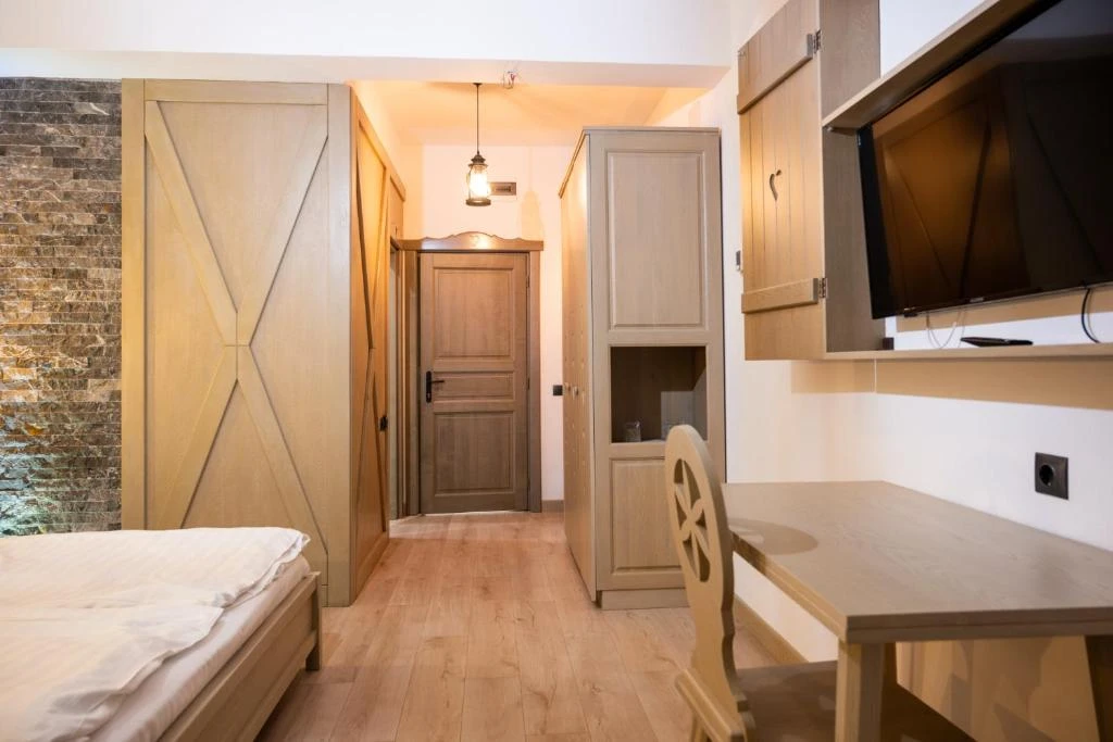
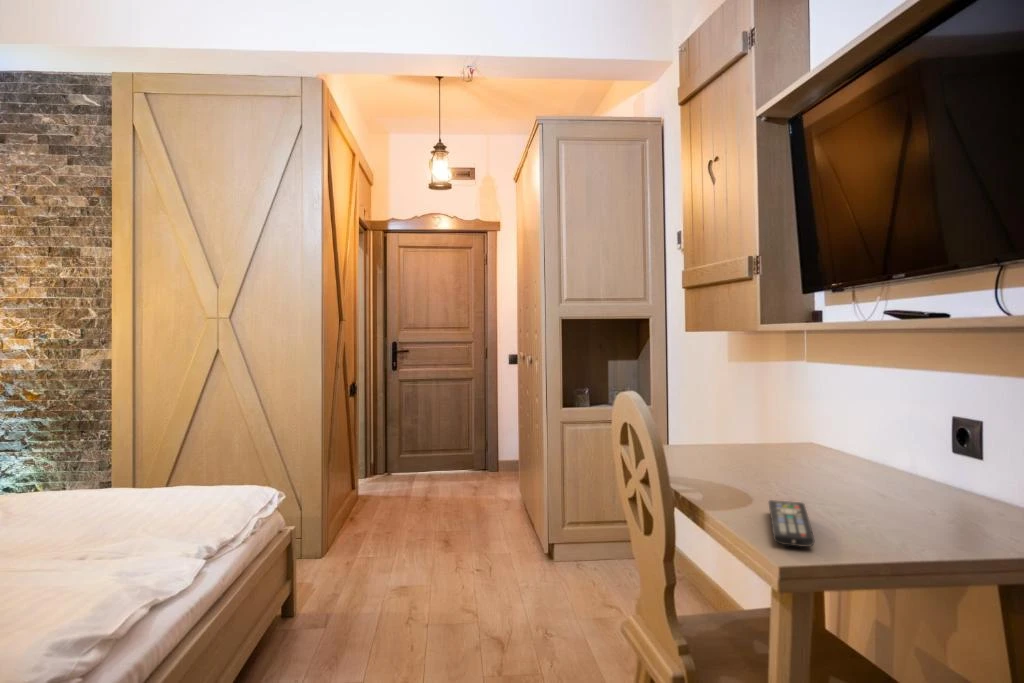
+ remote control (789, 520)
